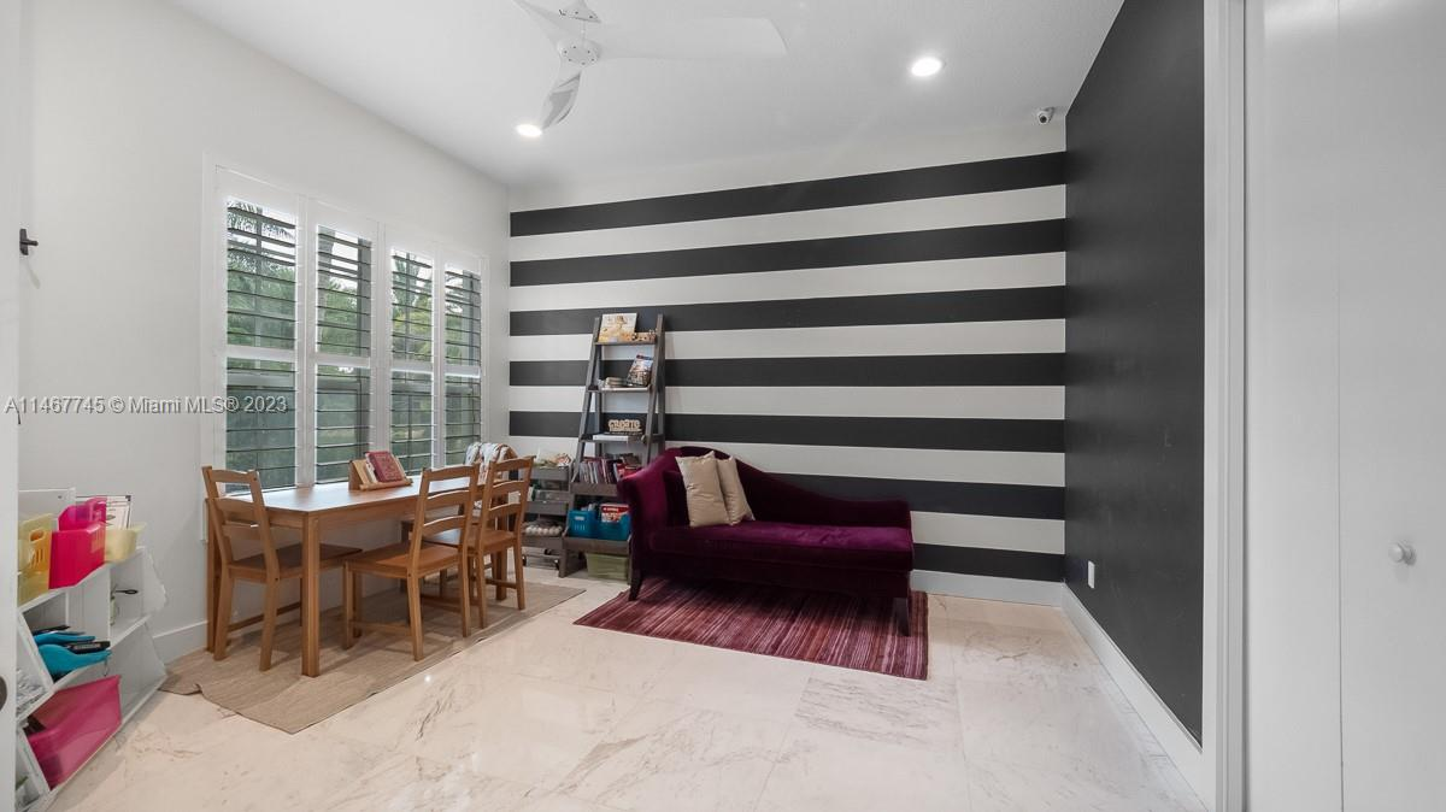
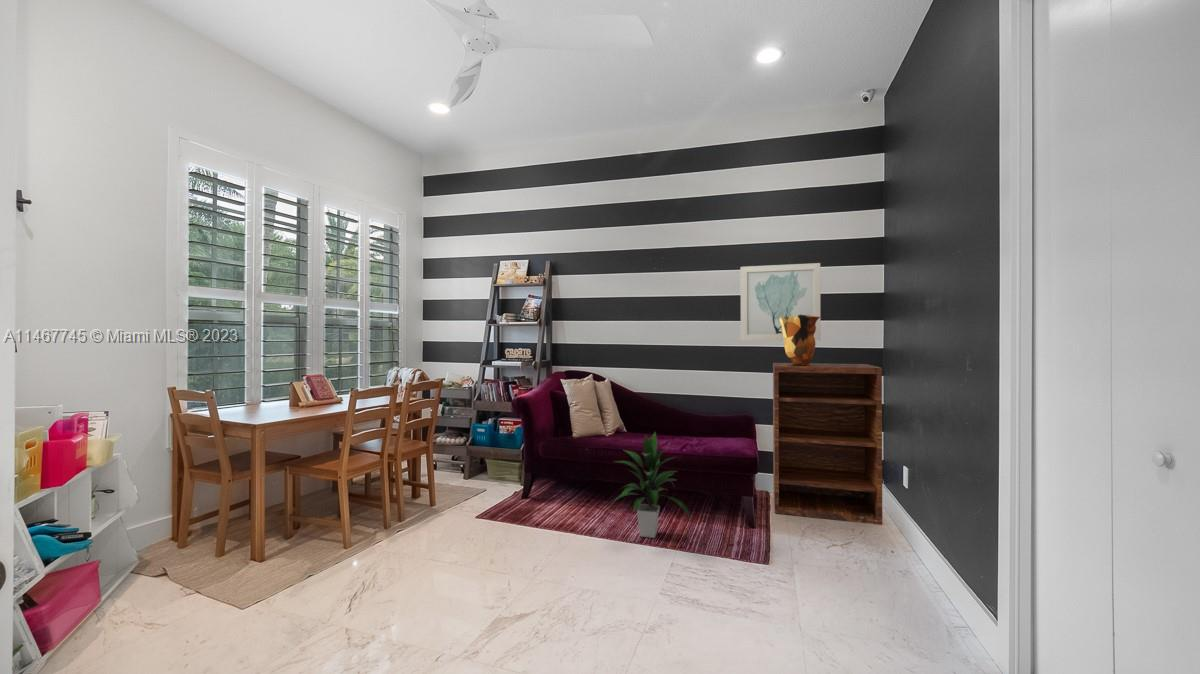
+ shelving unit (822, 436)
+ decorative vase (799, 339)
+ indoor plant (651, 486)
+ wall art (779, 302)
